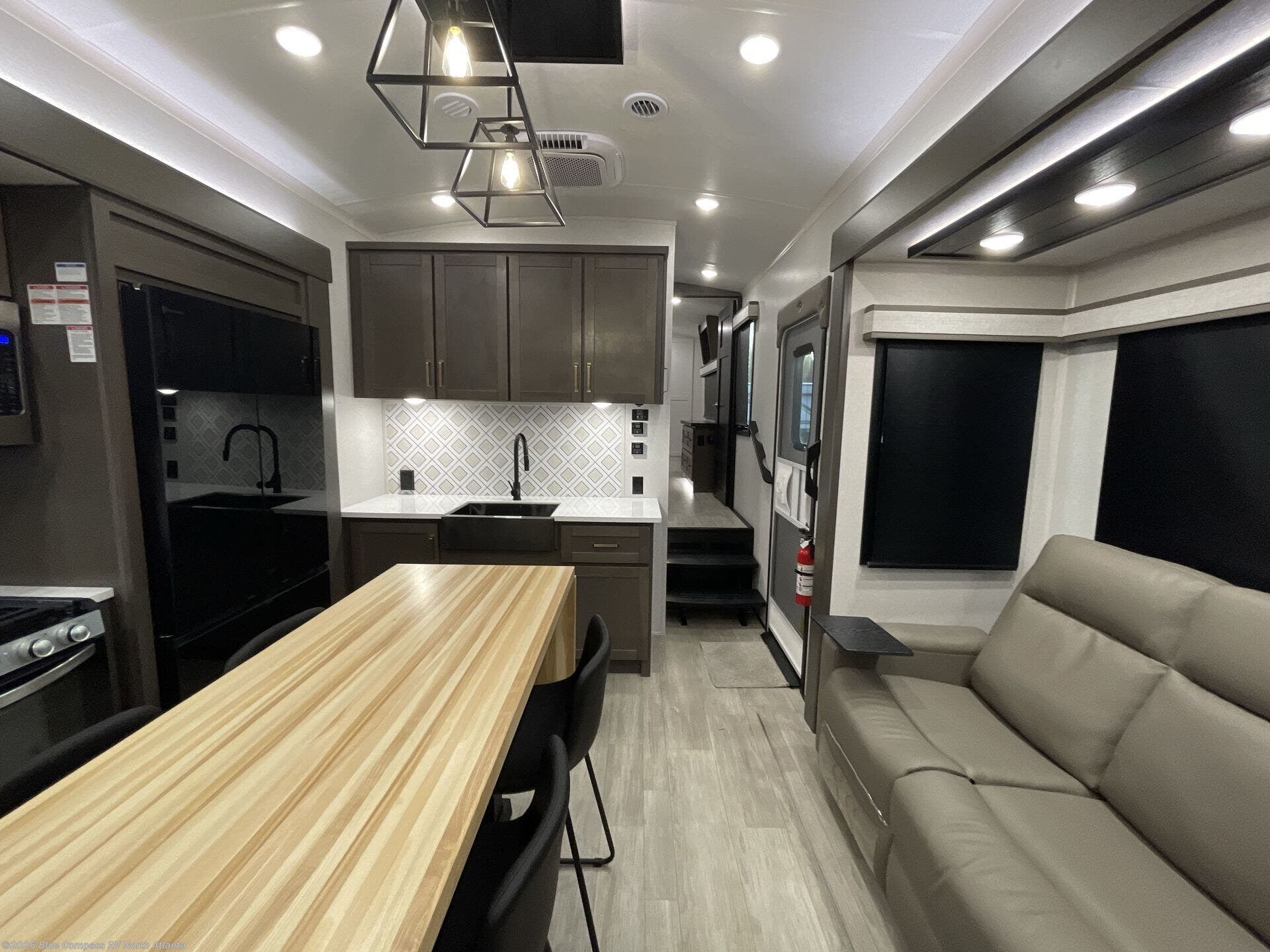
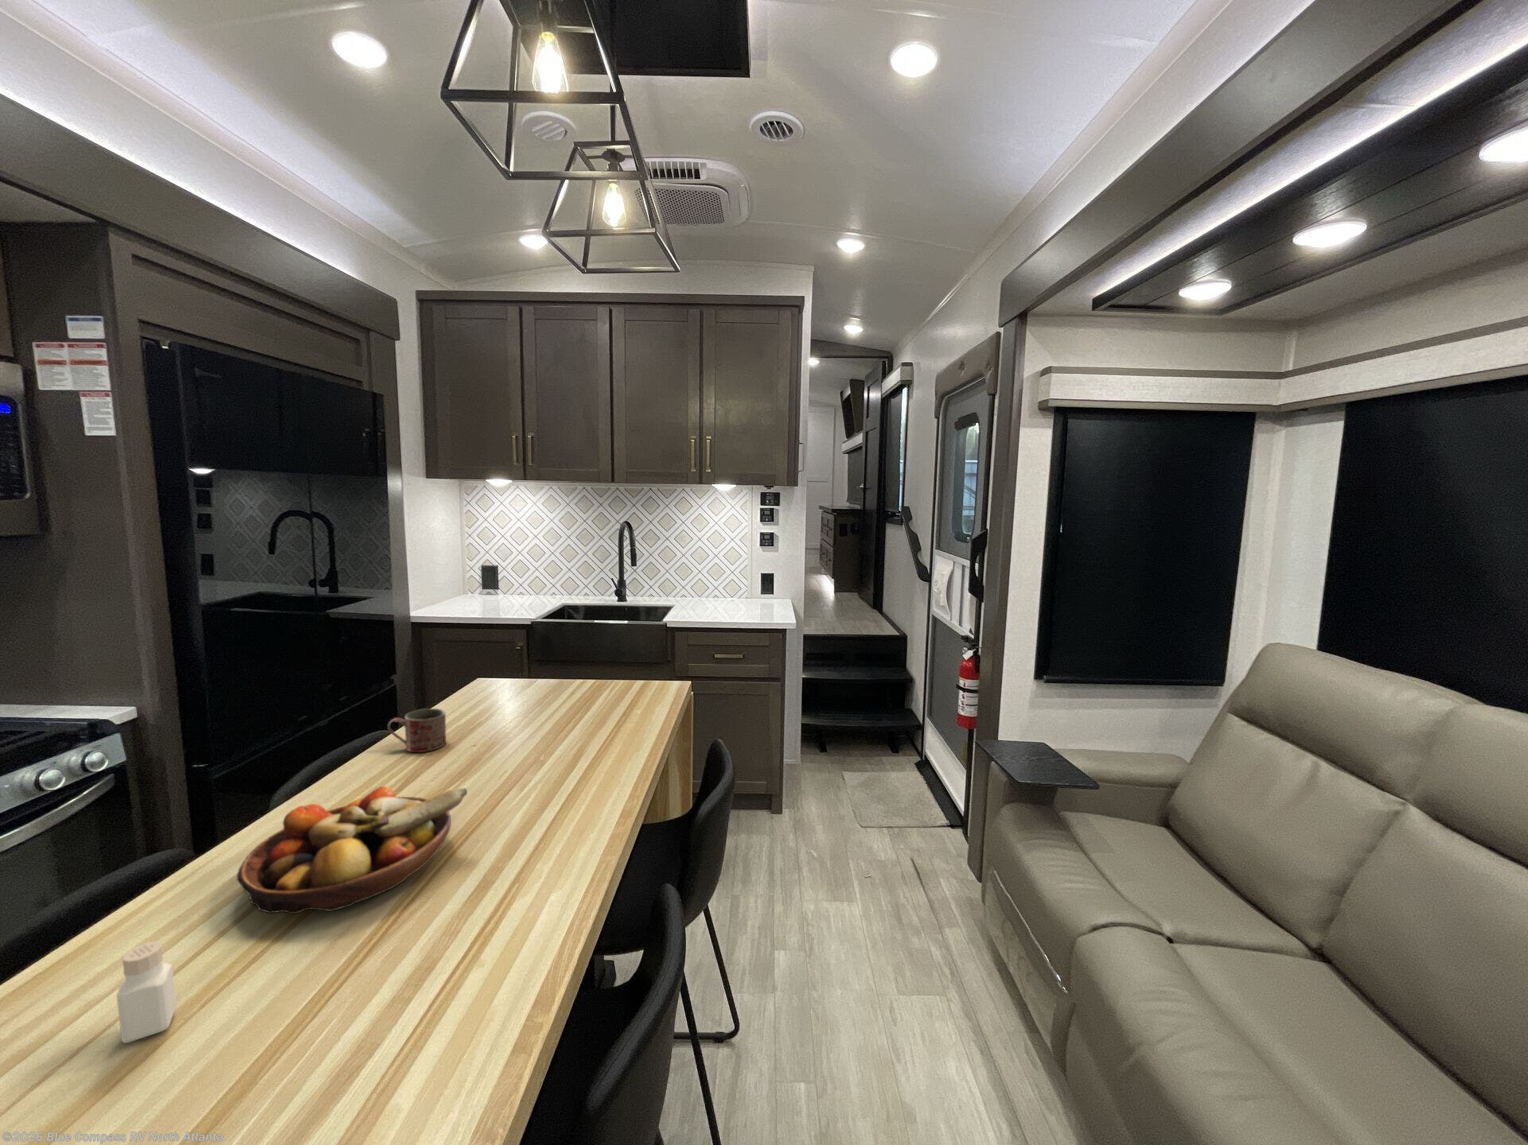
+ fruit bowl (355, 830)
+ mug (419, 729)
+ pepper shaker (146, 989)
